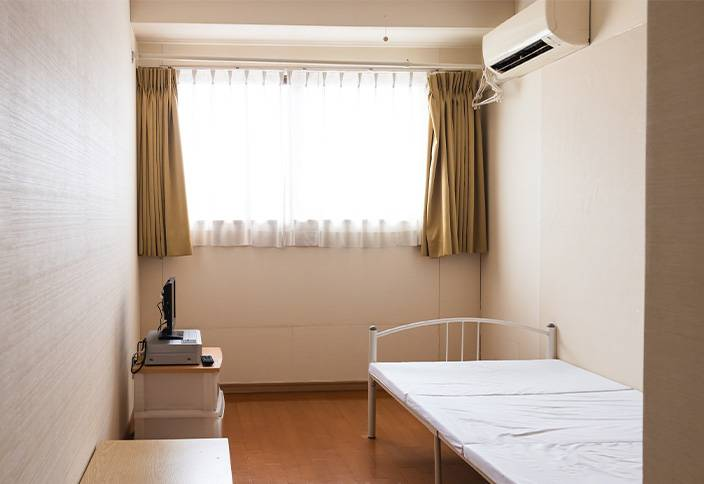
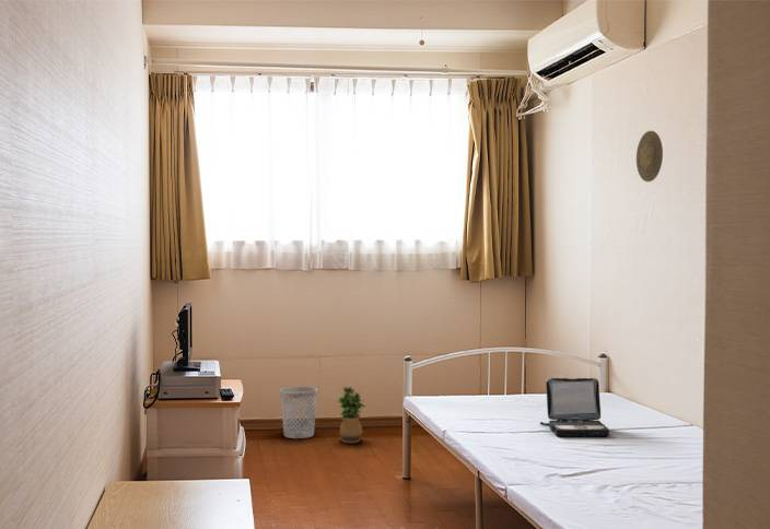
+ potted plant (350, 414)
+ decorative plate (646, 156)
+ wastebasket (298, 412)
+ laptop (575, 405)
